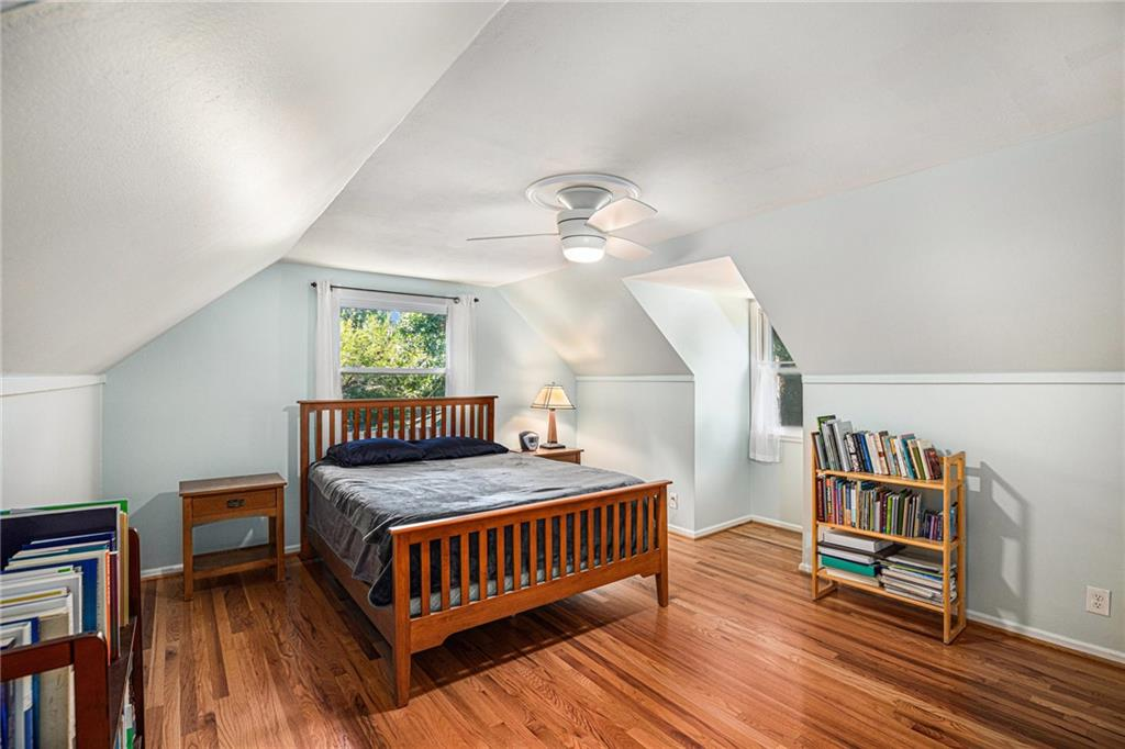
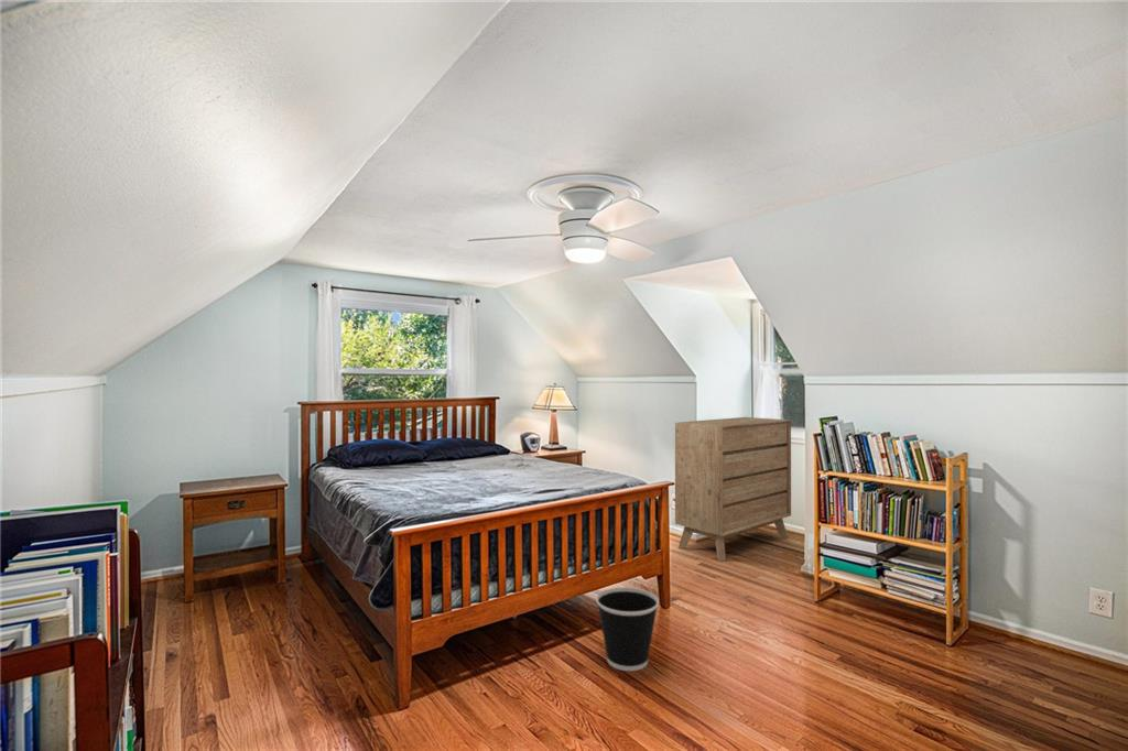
+ dresser (735, 481)
+ wastebasket (627, 629)
